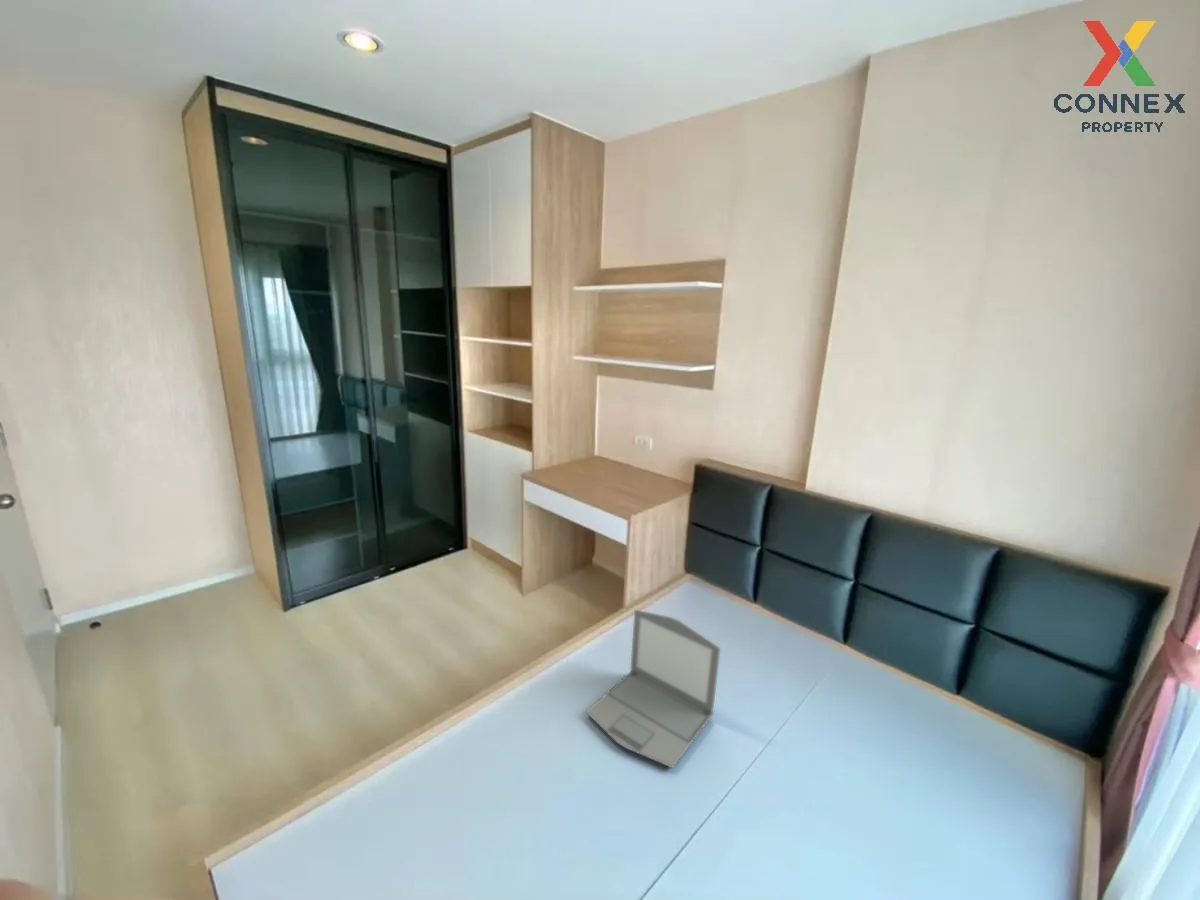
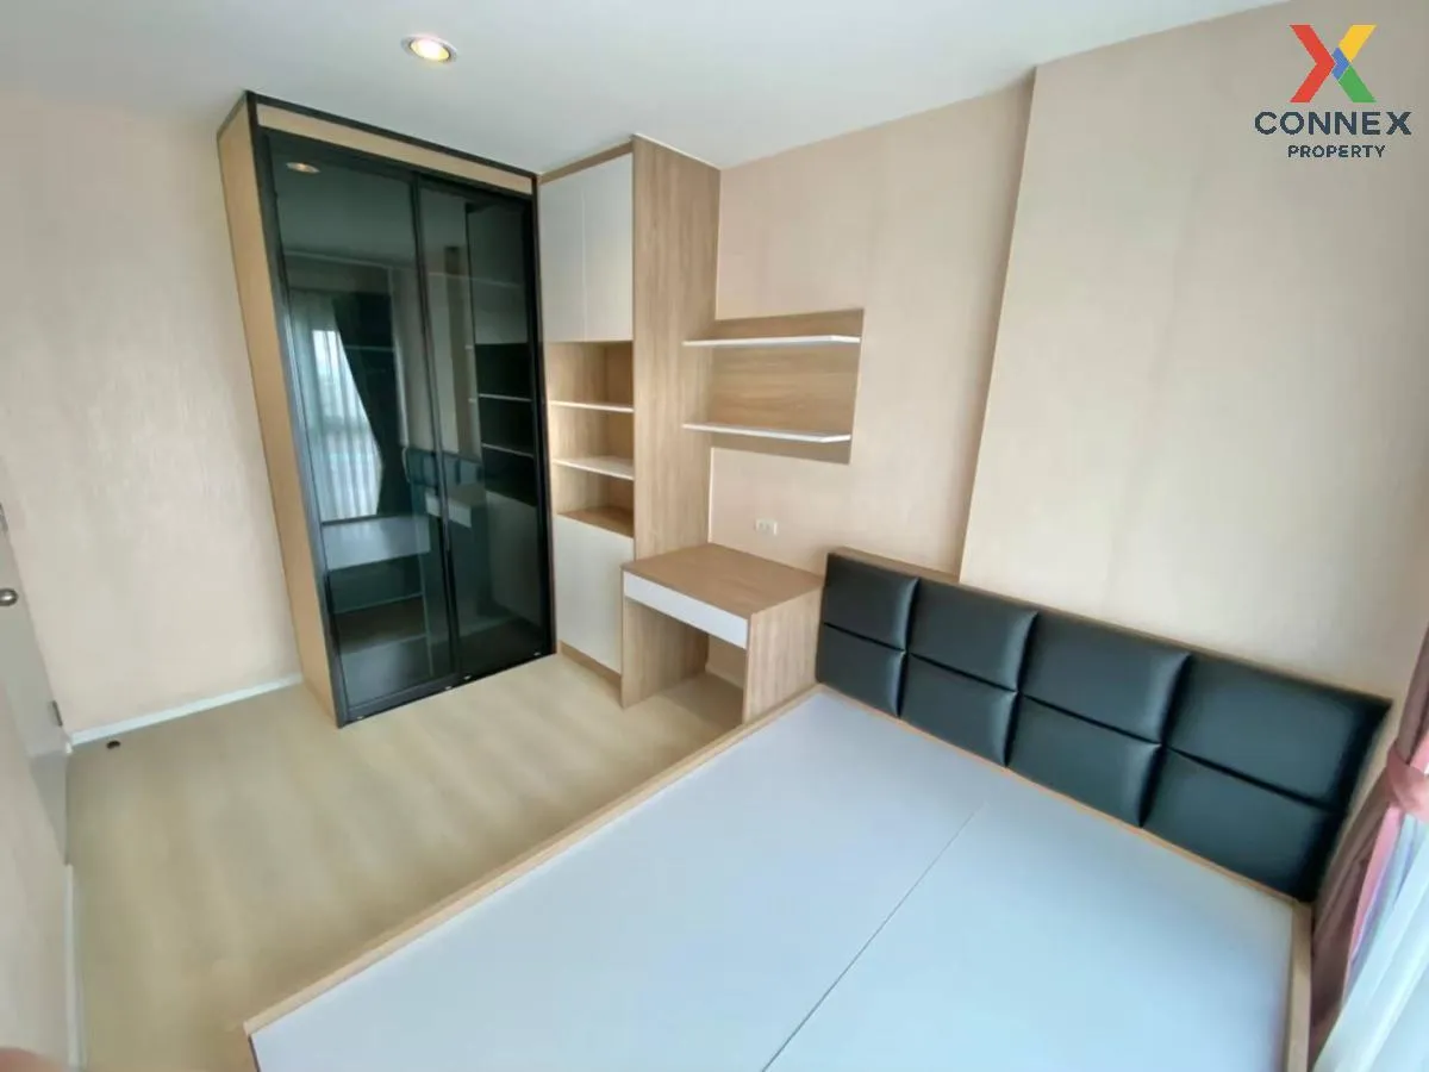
- laptop (650, 680)
